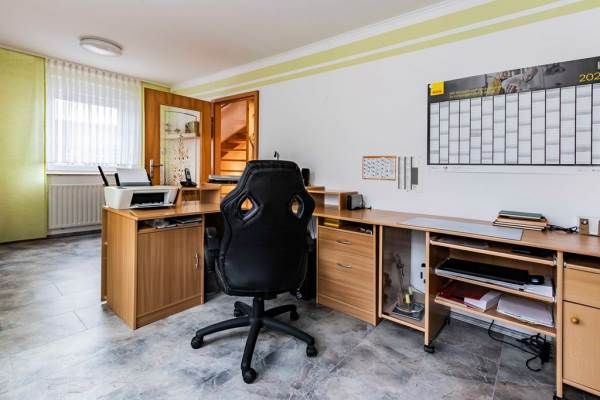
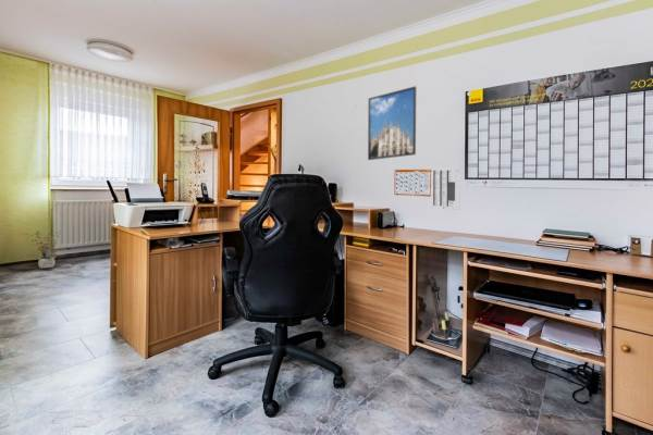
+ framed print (391, 125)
+ potted plant (44, 249)
